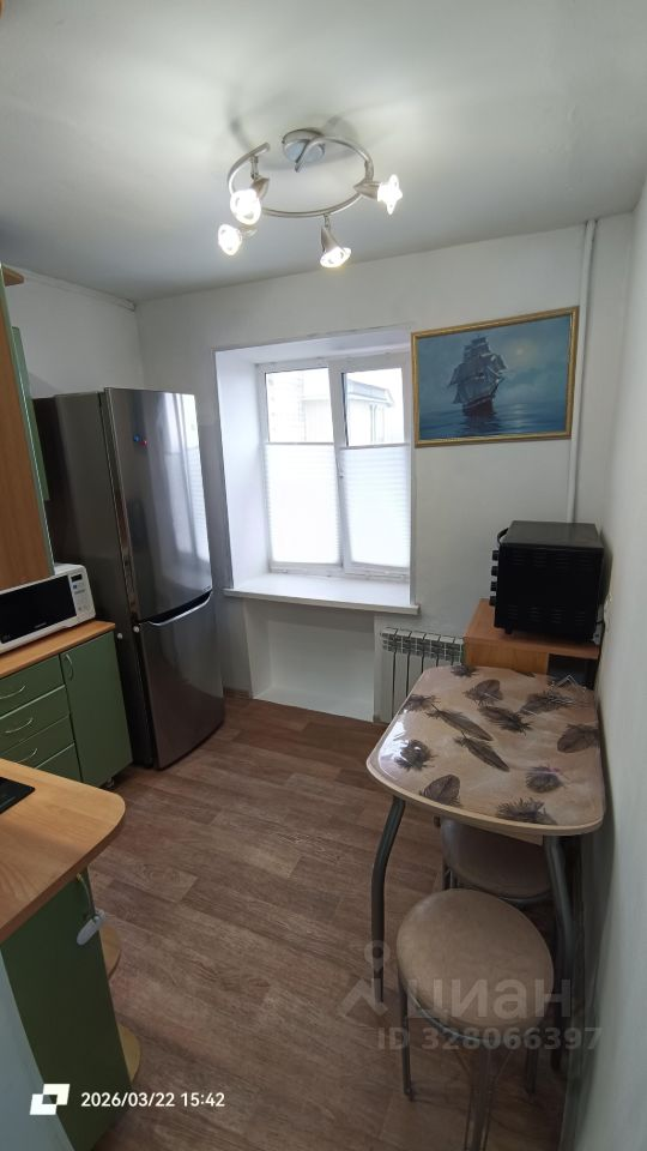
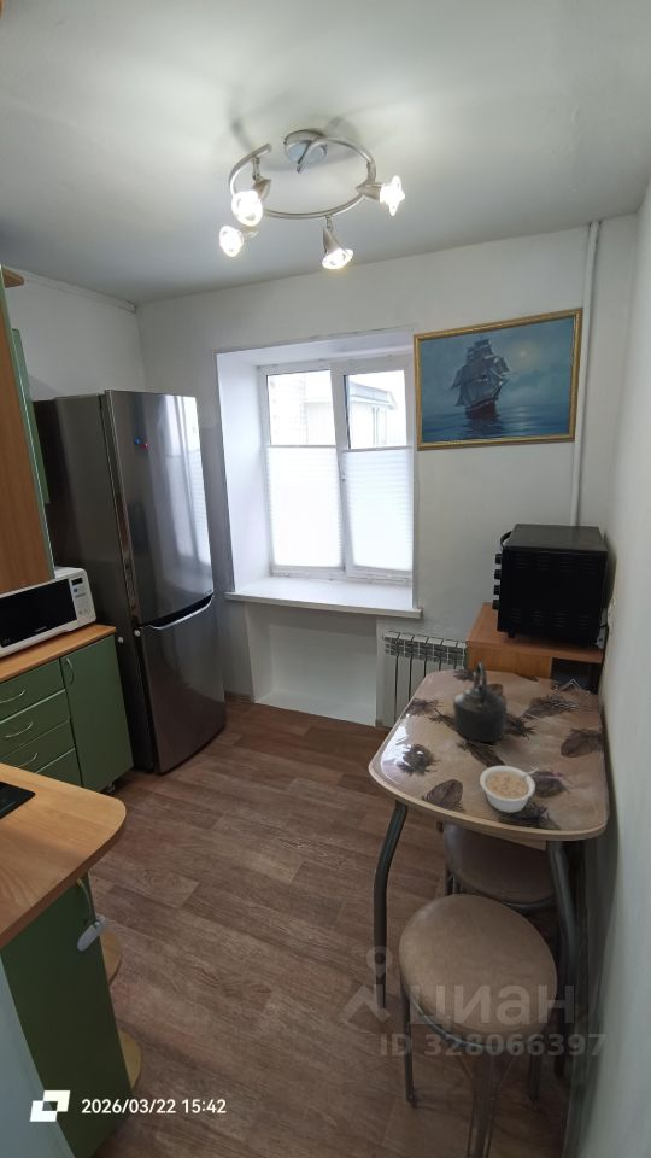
+ kettle (479, 692)
+ legume (506, 788)
